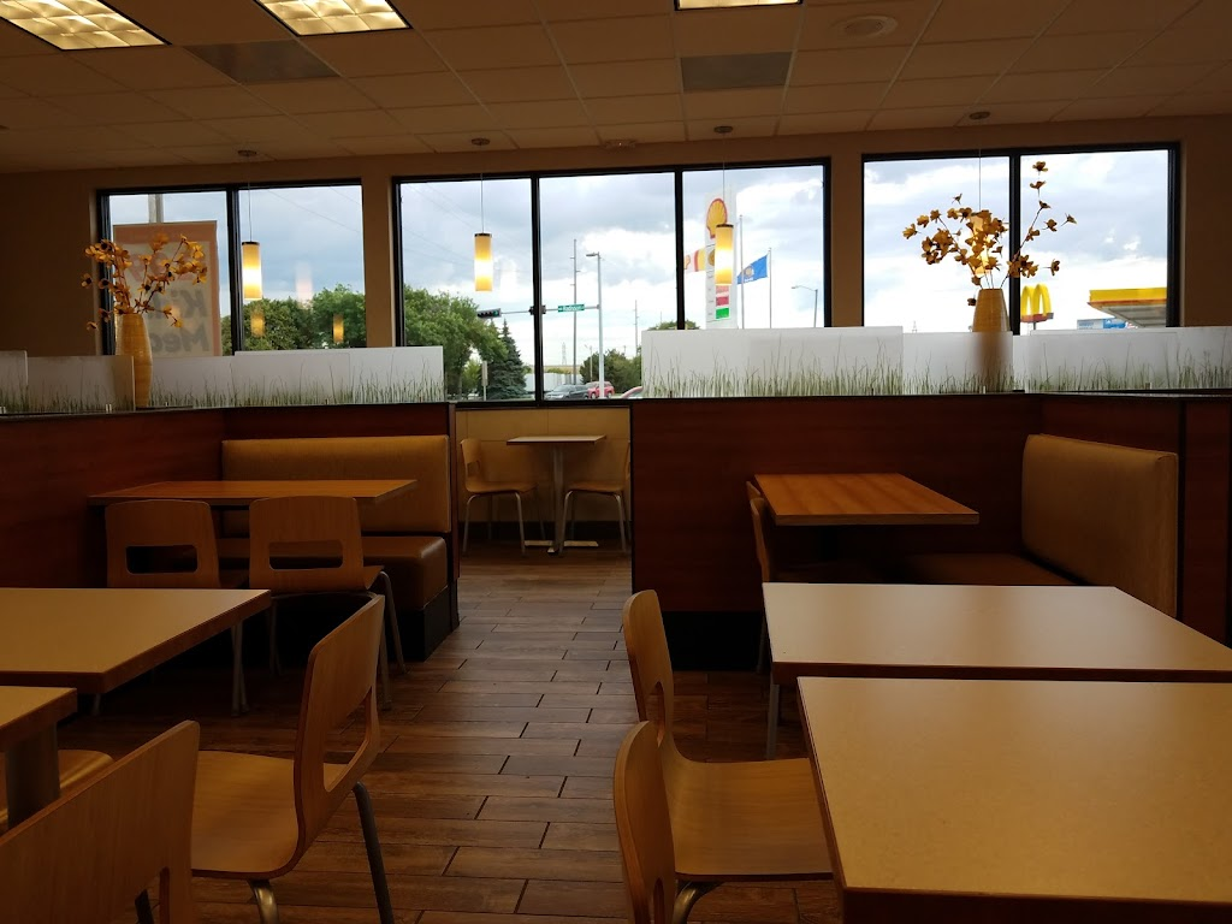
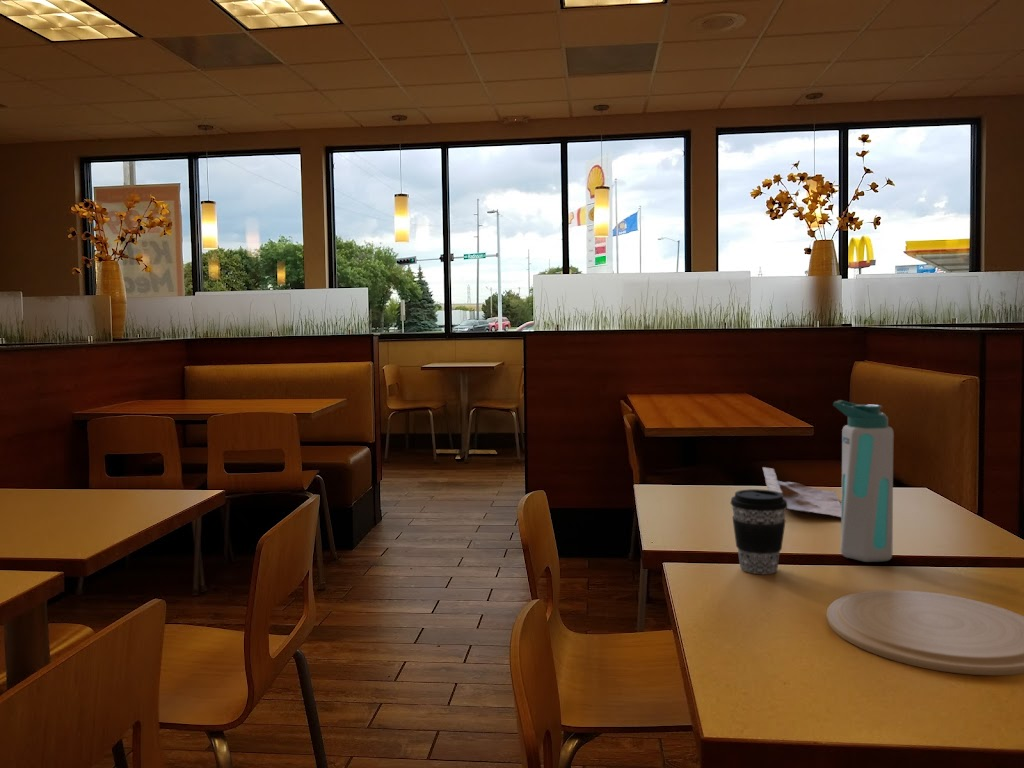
+ water bottle (862, 479)
+ paper bag (803, 491)
+ plate (935, 625)
+ coffee cup (758, 531)
